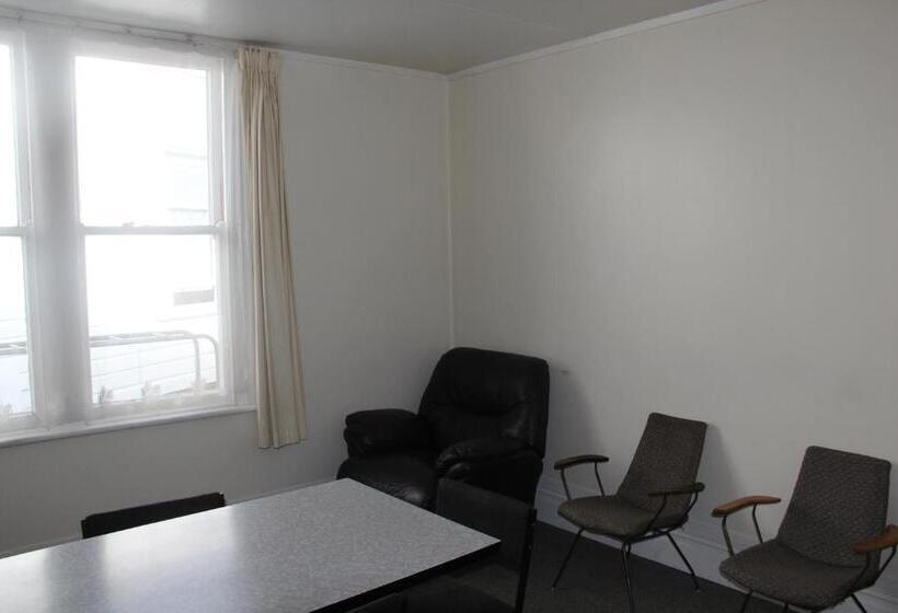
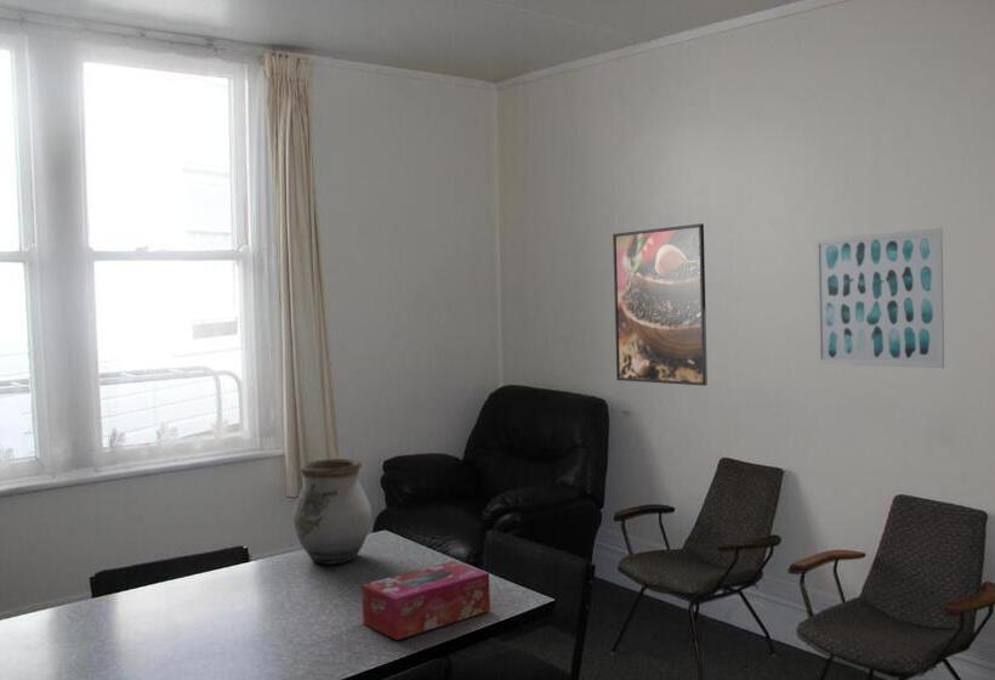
+ wall art (875, 300)
+ tissue box (426, 597)
+ vase (331, 511)
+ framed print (658, 306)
